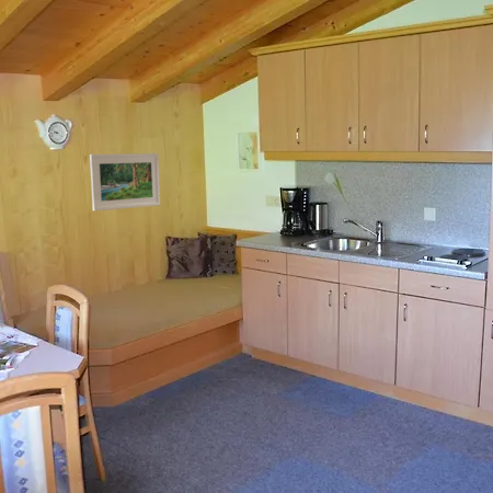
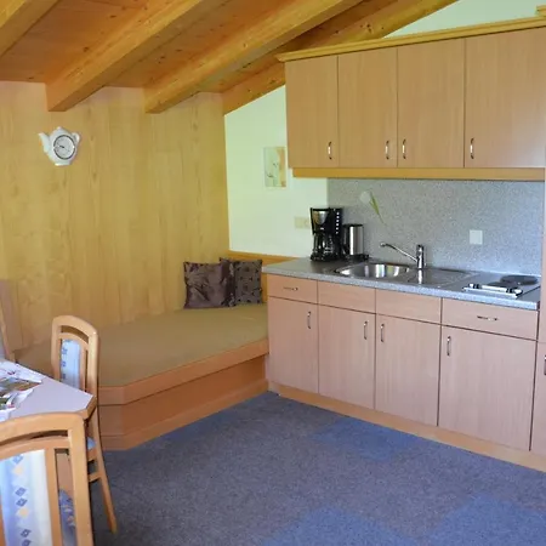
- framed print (126, 181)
